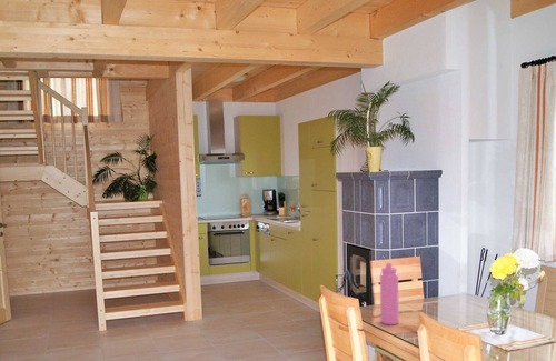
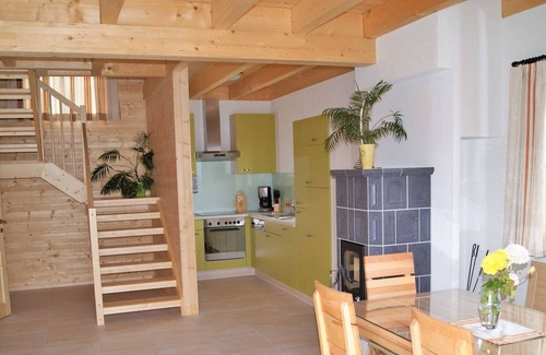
- water bottle (389, 292)
